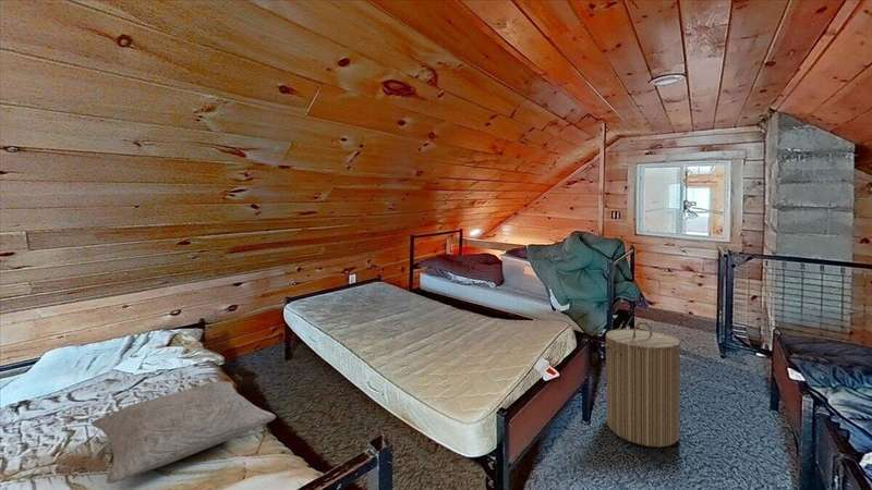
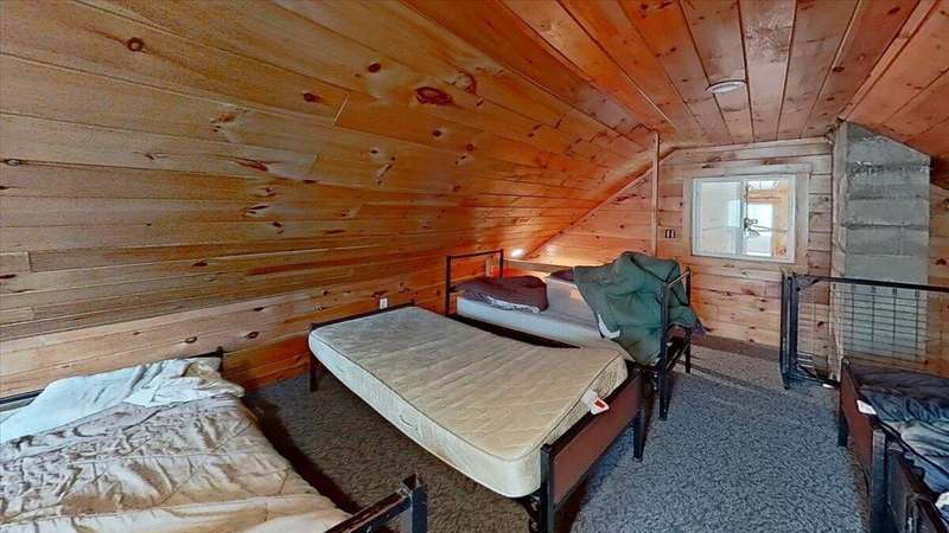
- laundry hamper (641, 376)
- pillow (184, 420)
